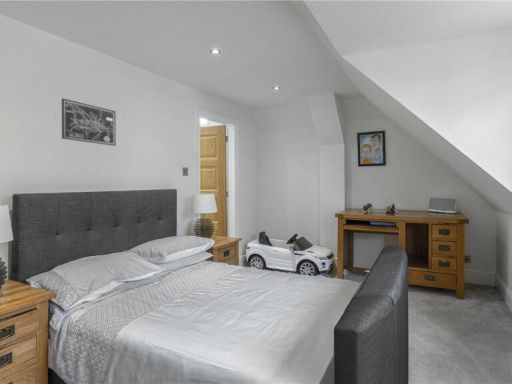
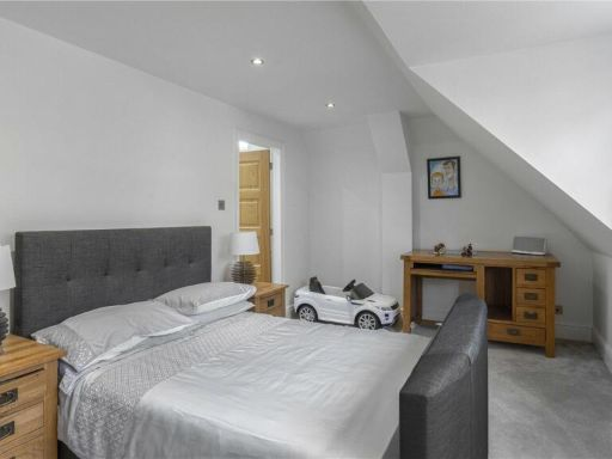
- wall art (90, 123)
